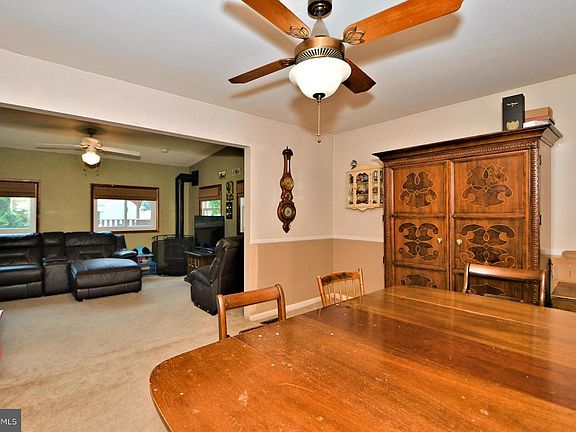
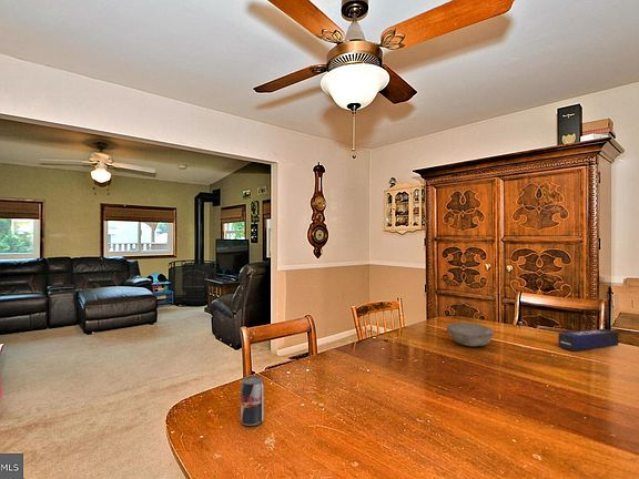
+ beverage can (252, 399)
+ tissue box (588, 339)
+ bowl (469, 336)
